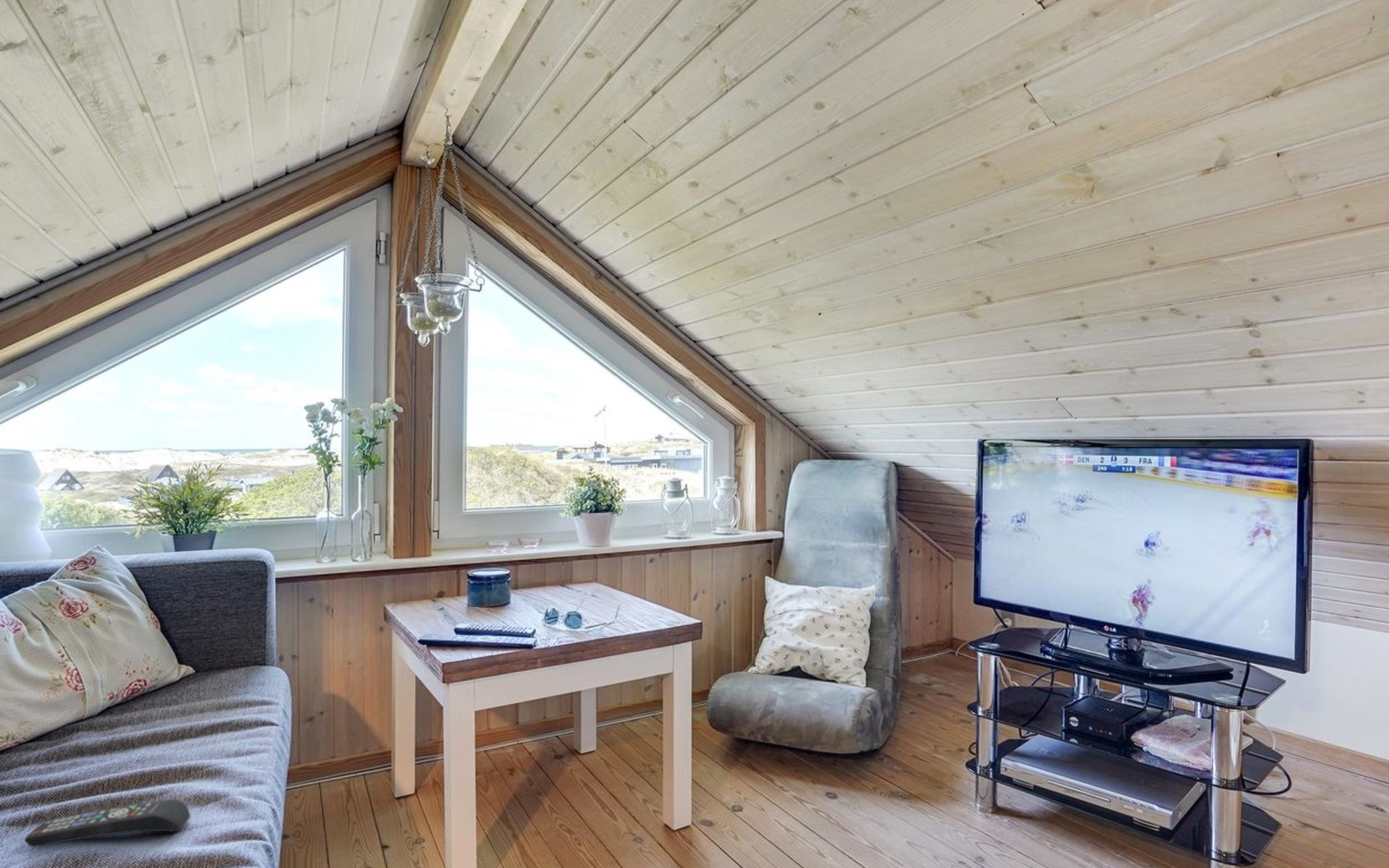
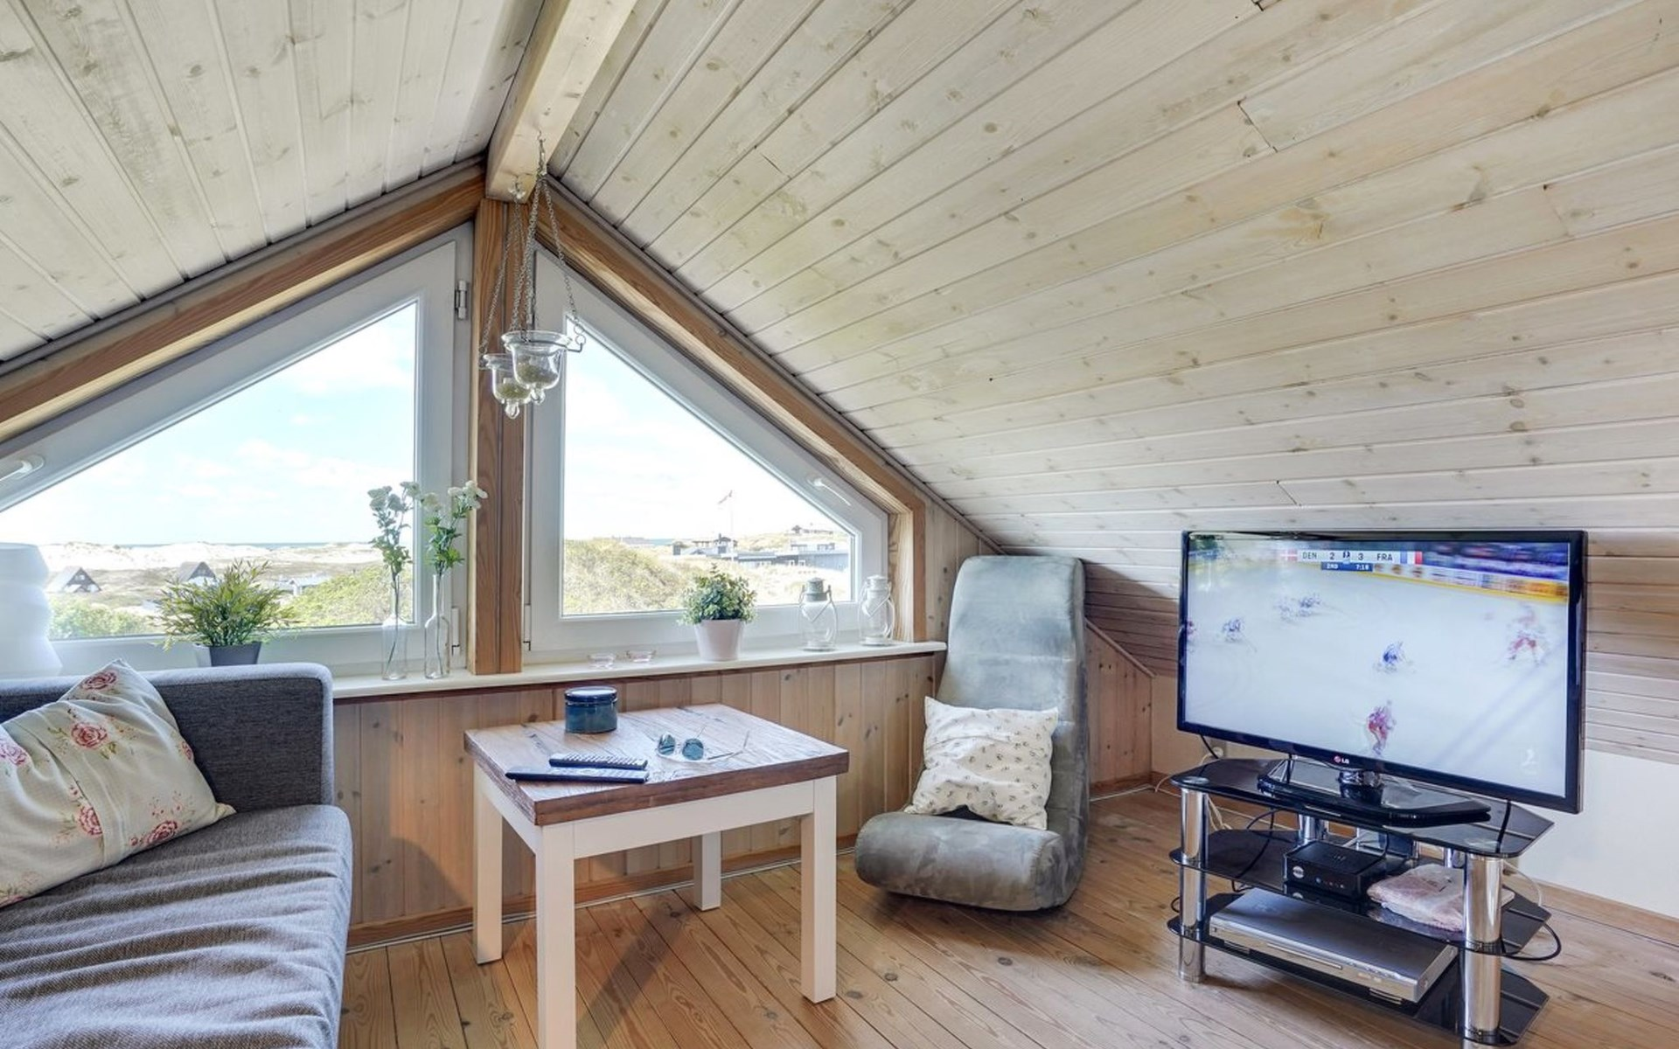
- remote control (111, 822)
